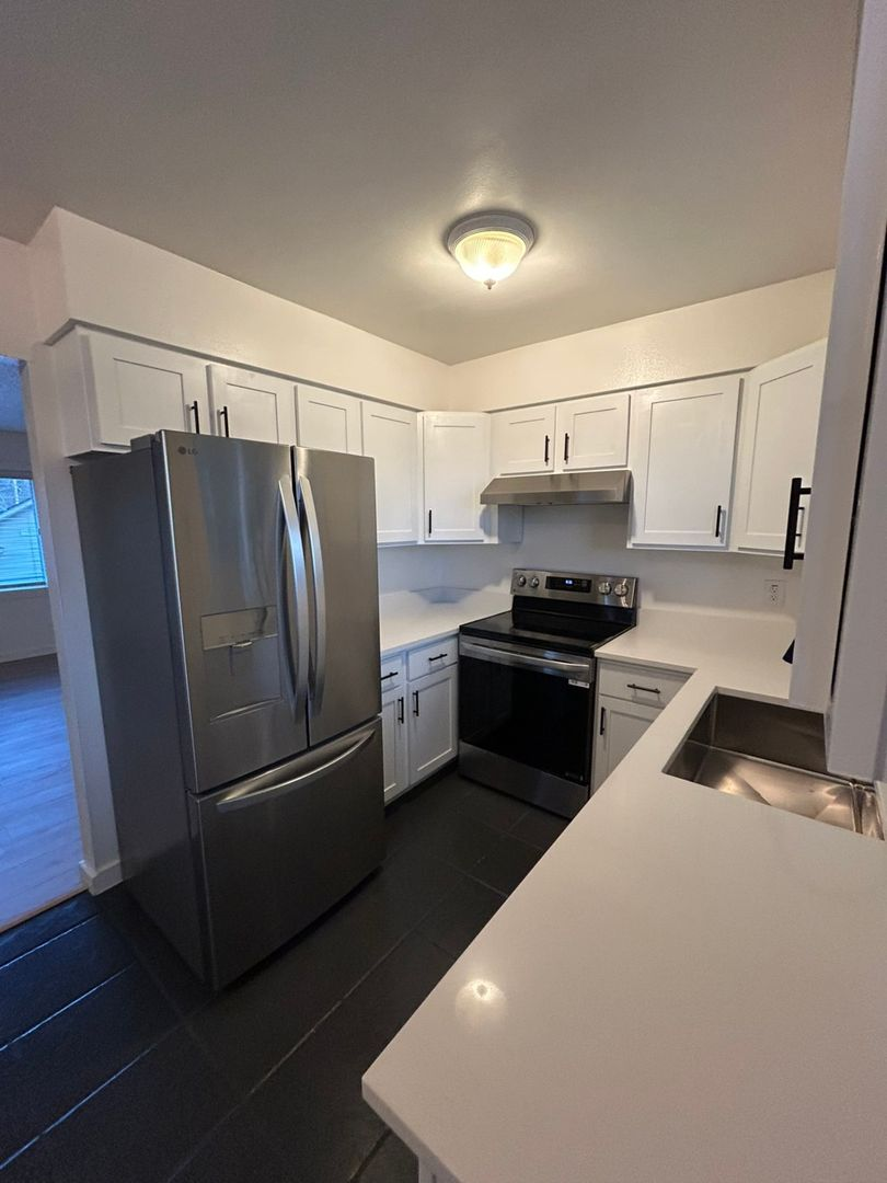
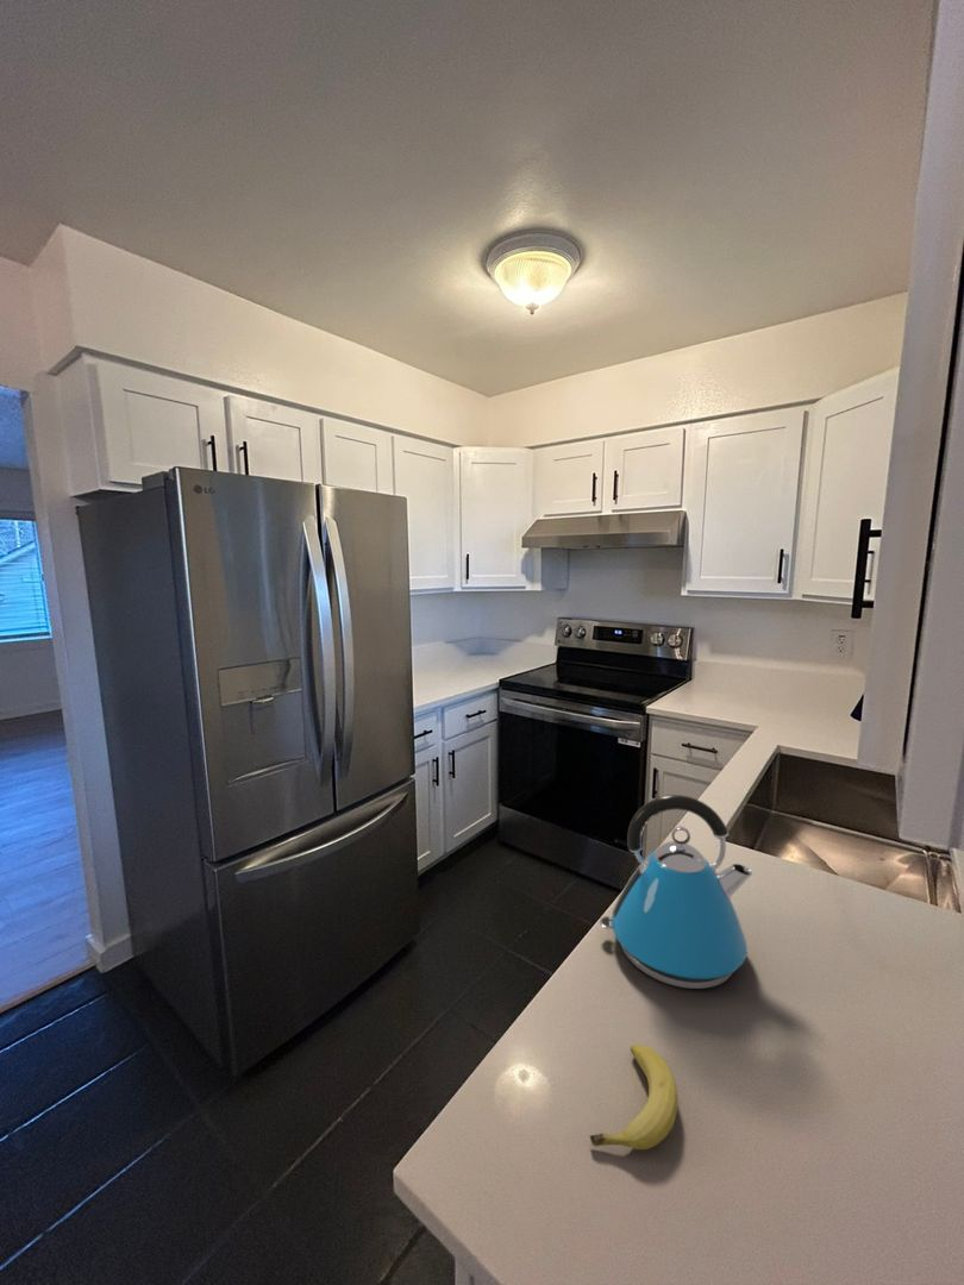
+ fruit (647, 1098)
+ kettle (674, 872)
